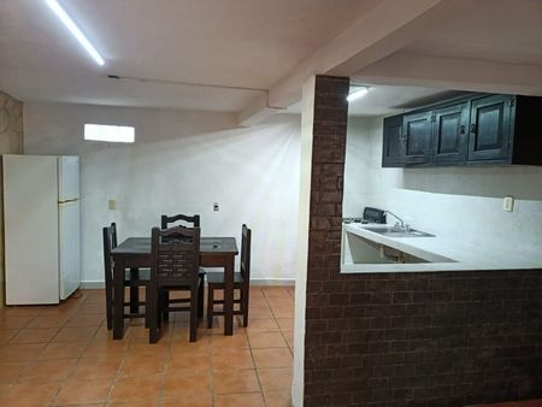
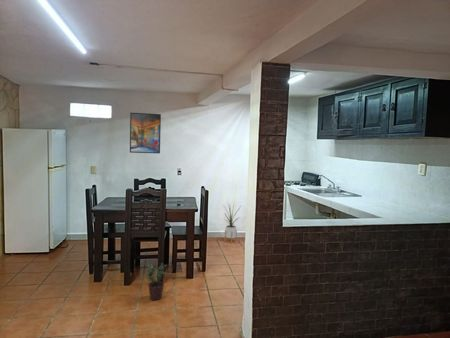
+ potted plant (156, 280)
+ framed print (145, 133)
+ house plant (231, 221)
